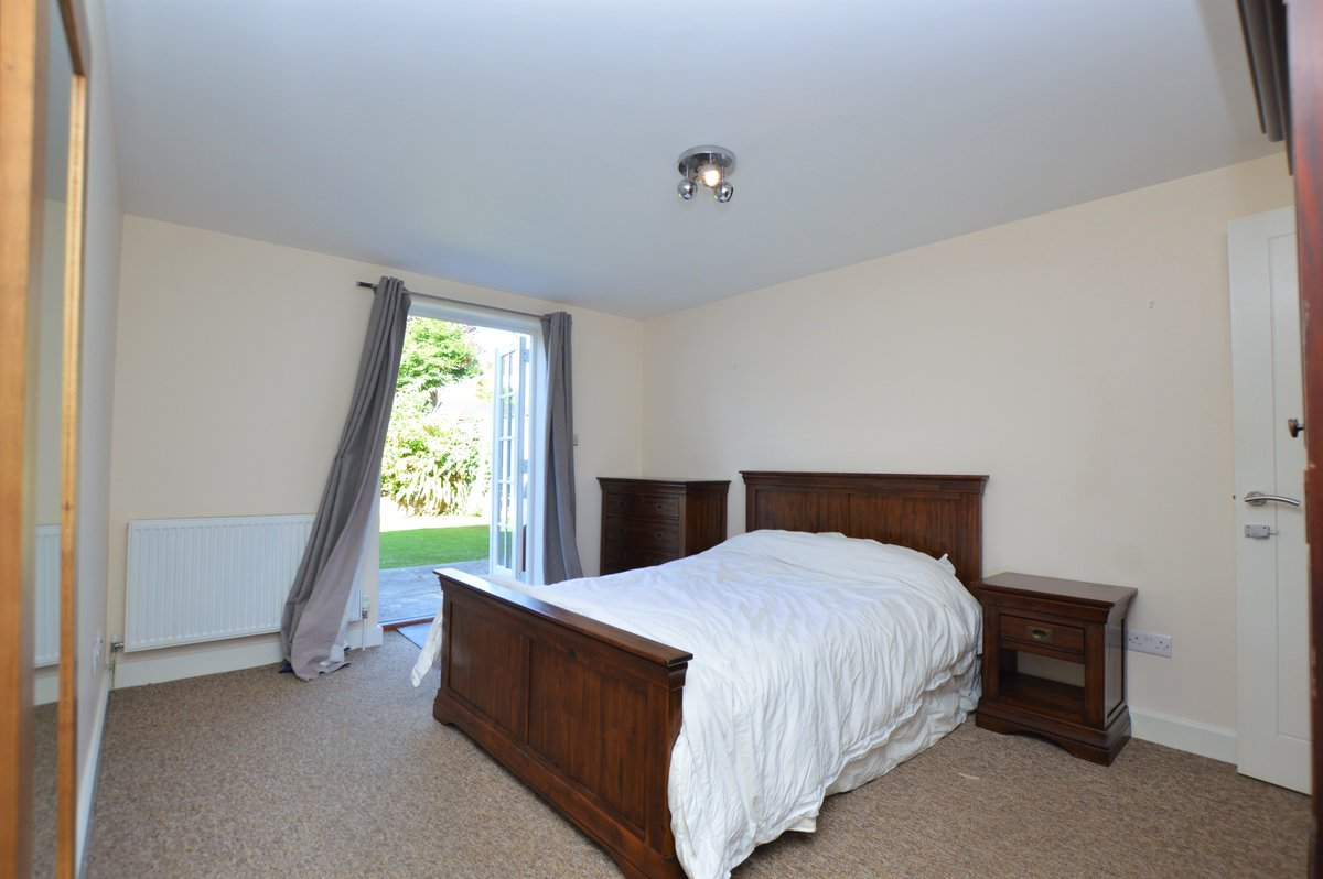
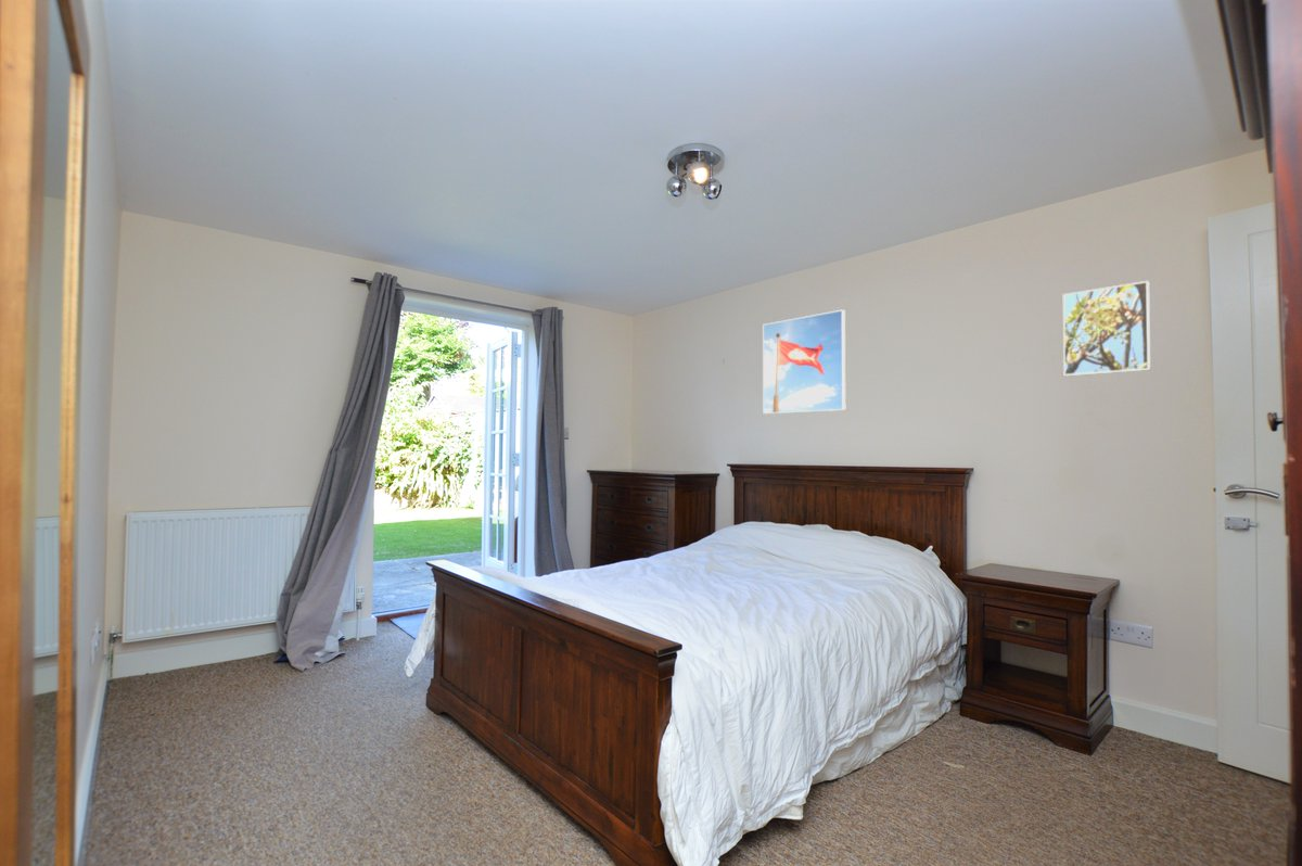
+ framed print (1105, 330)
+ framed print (802, 365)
